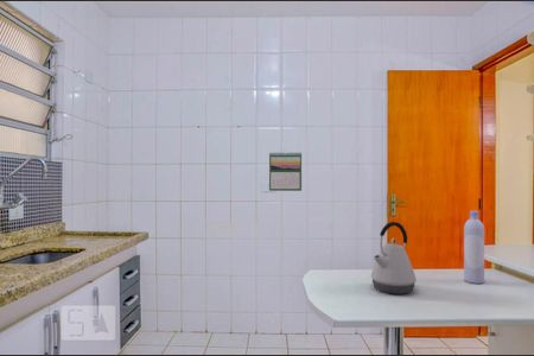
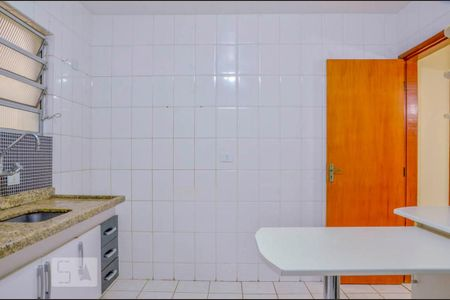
- calendar (285, 171)
- kettle (392, 255)
- bottle (473, 246)
